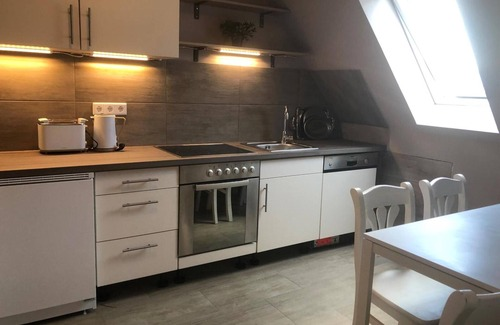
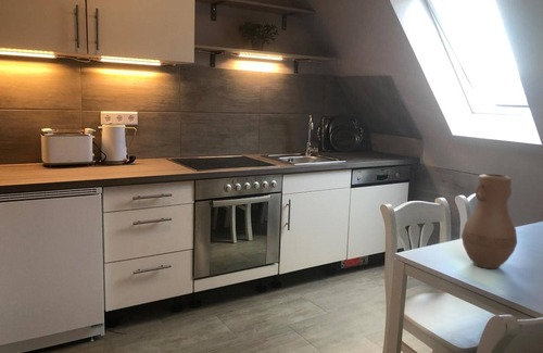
+ vase (490, 220)
